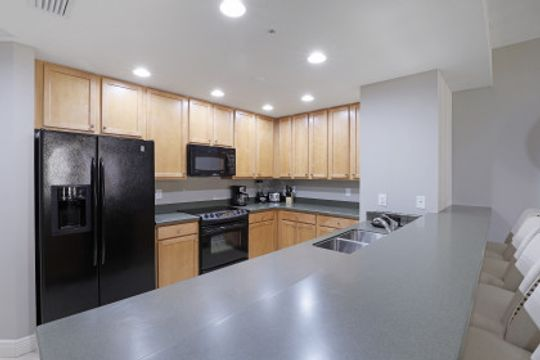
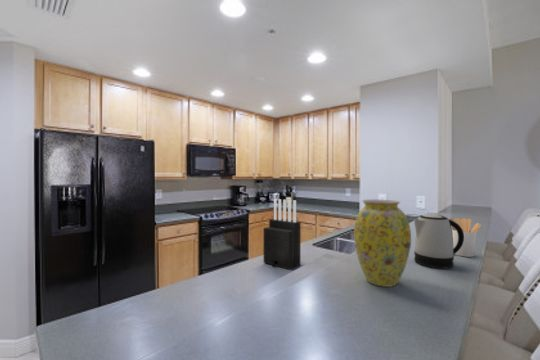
+ knife block (280, 232)
+ vase (381, 241)
+ utensil holder (464, 235)
+ kettle (438, 239)
